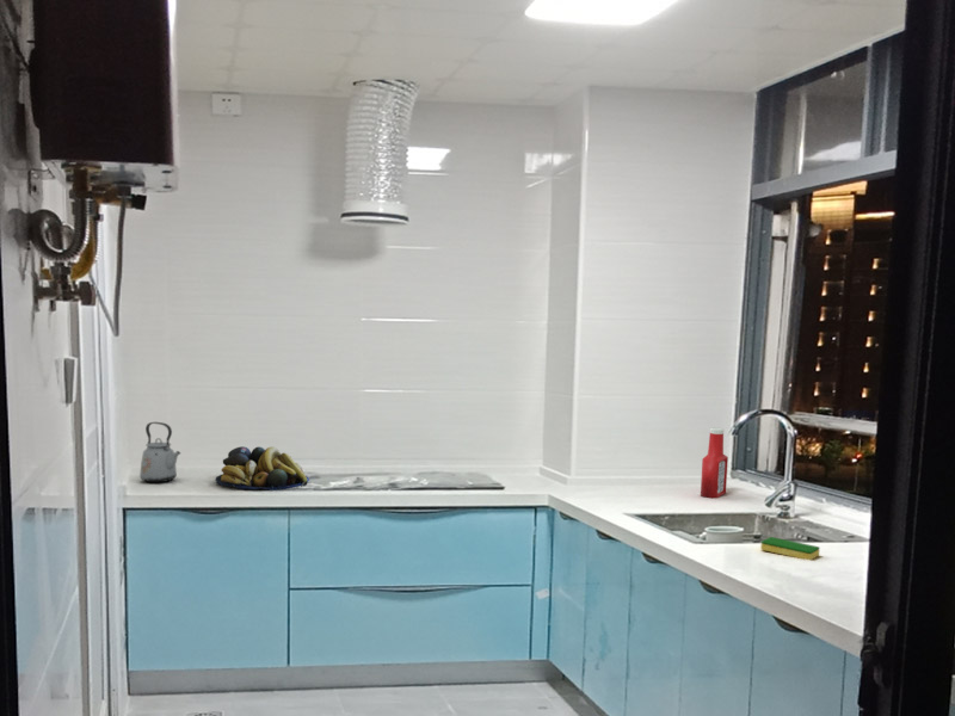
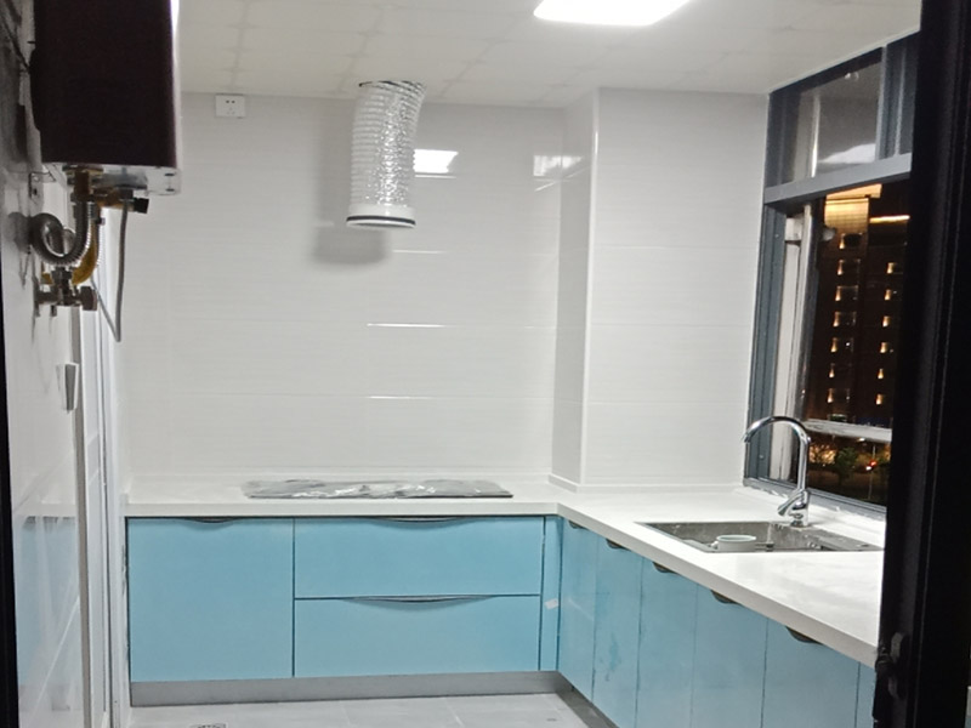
- soap bottle (715, 461)
- kettle (162, 452)
- fruit bowl (263, 464)
- dish sponge (789, 548)
